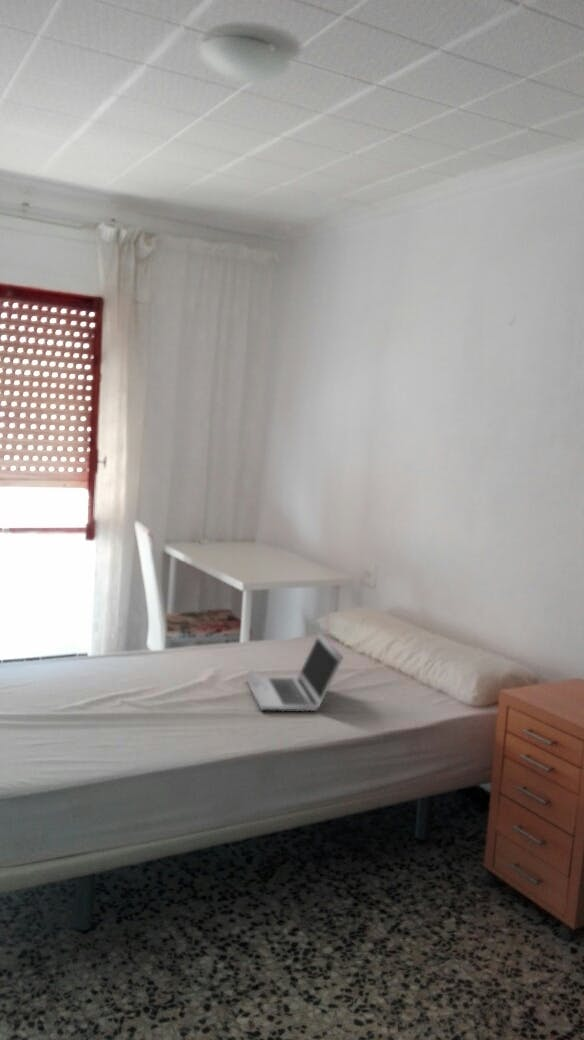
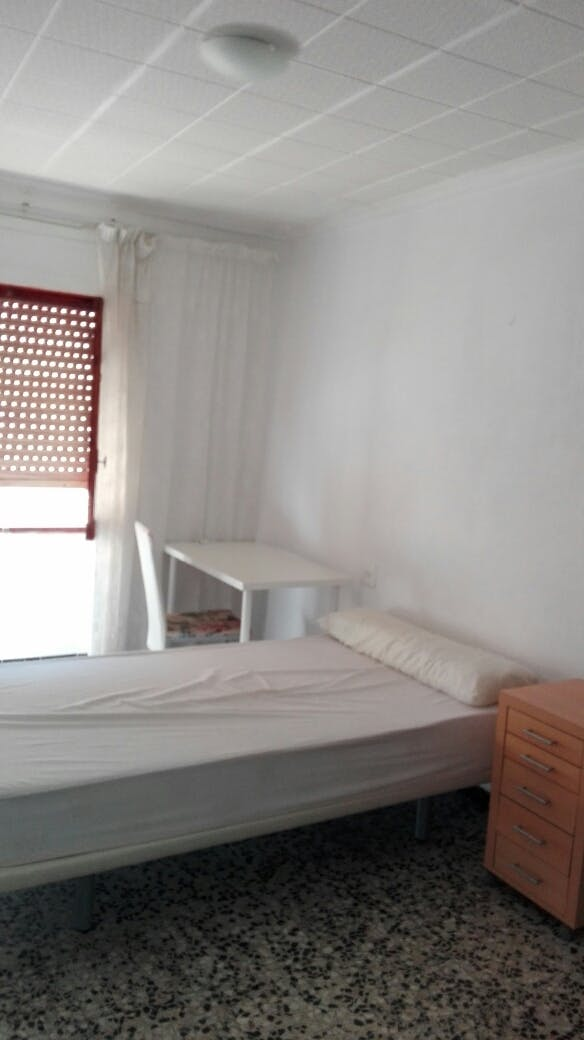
- laptop (292, 677)
